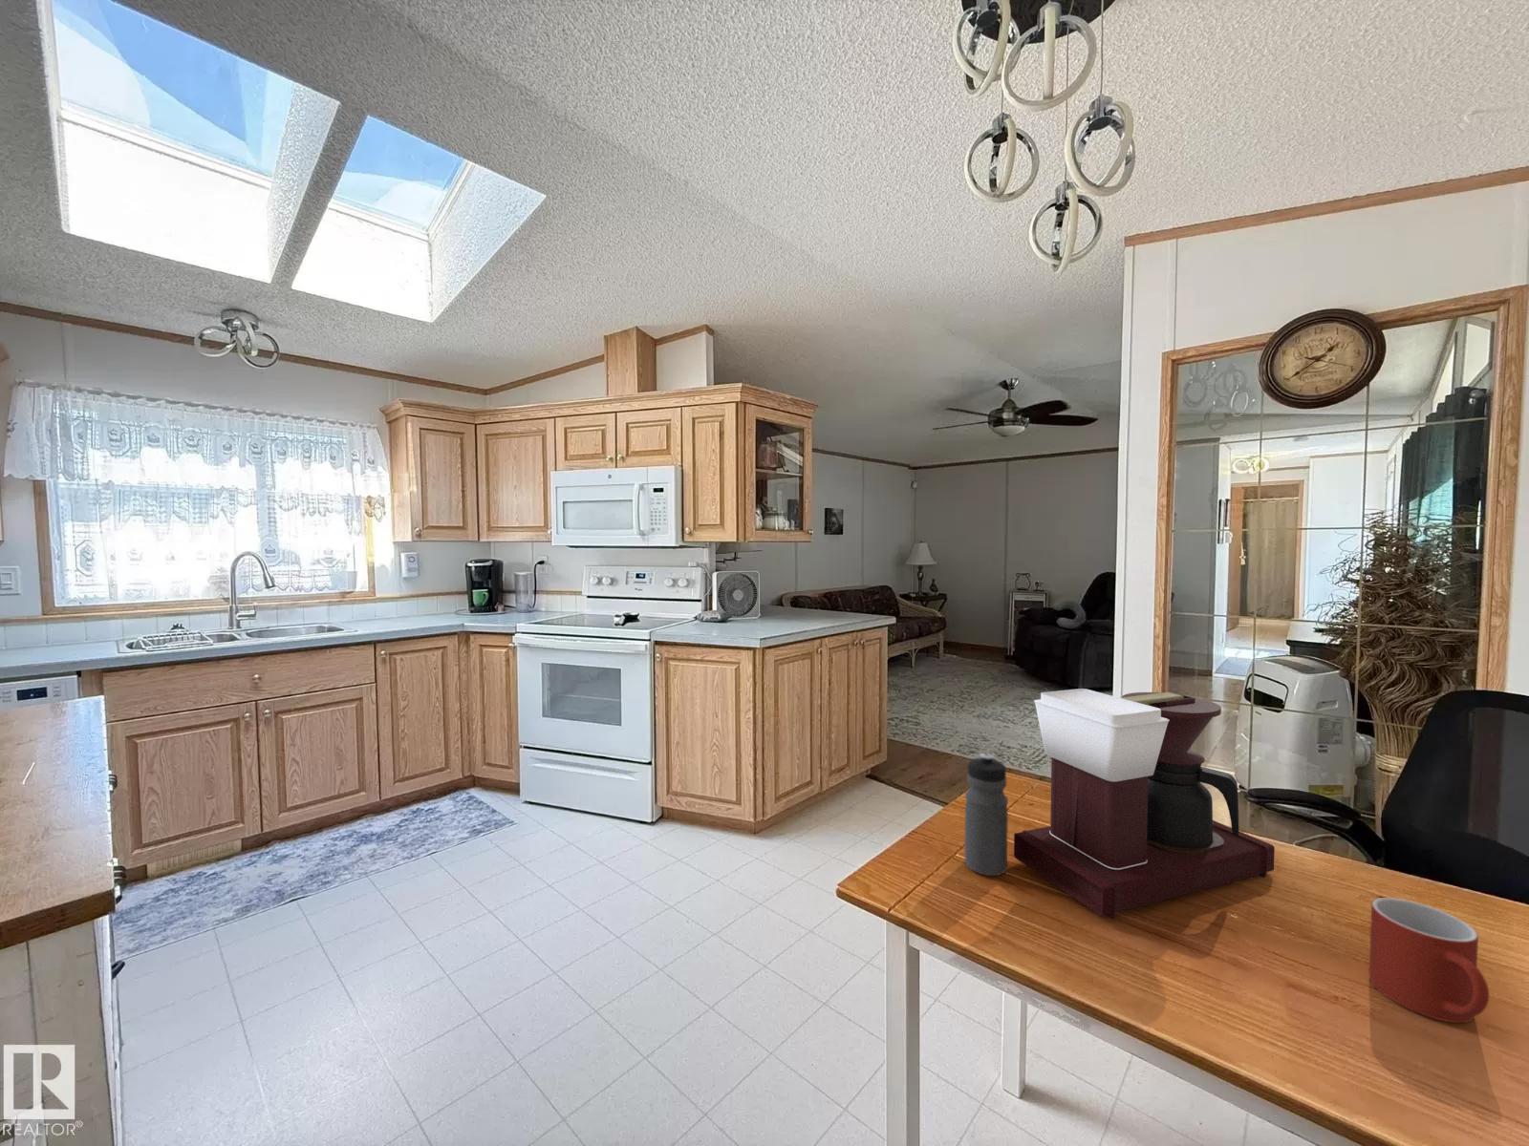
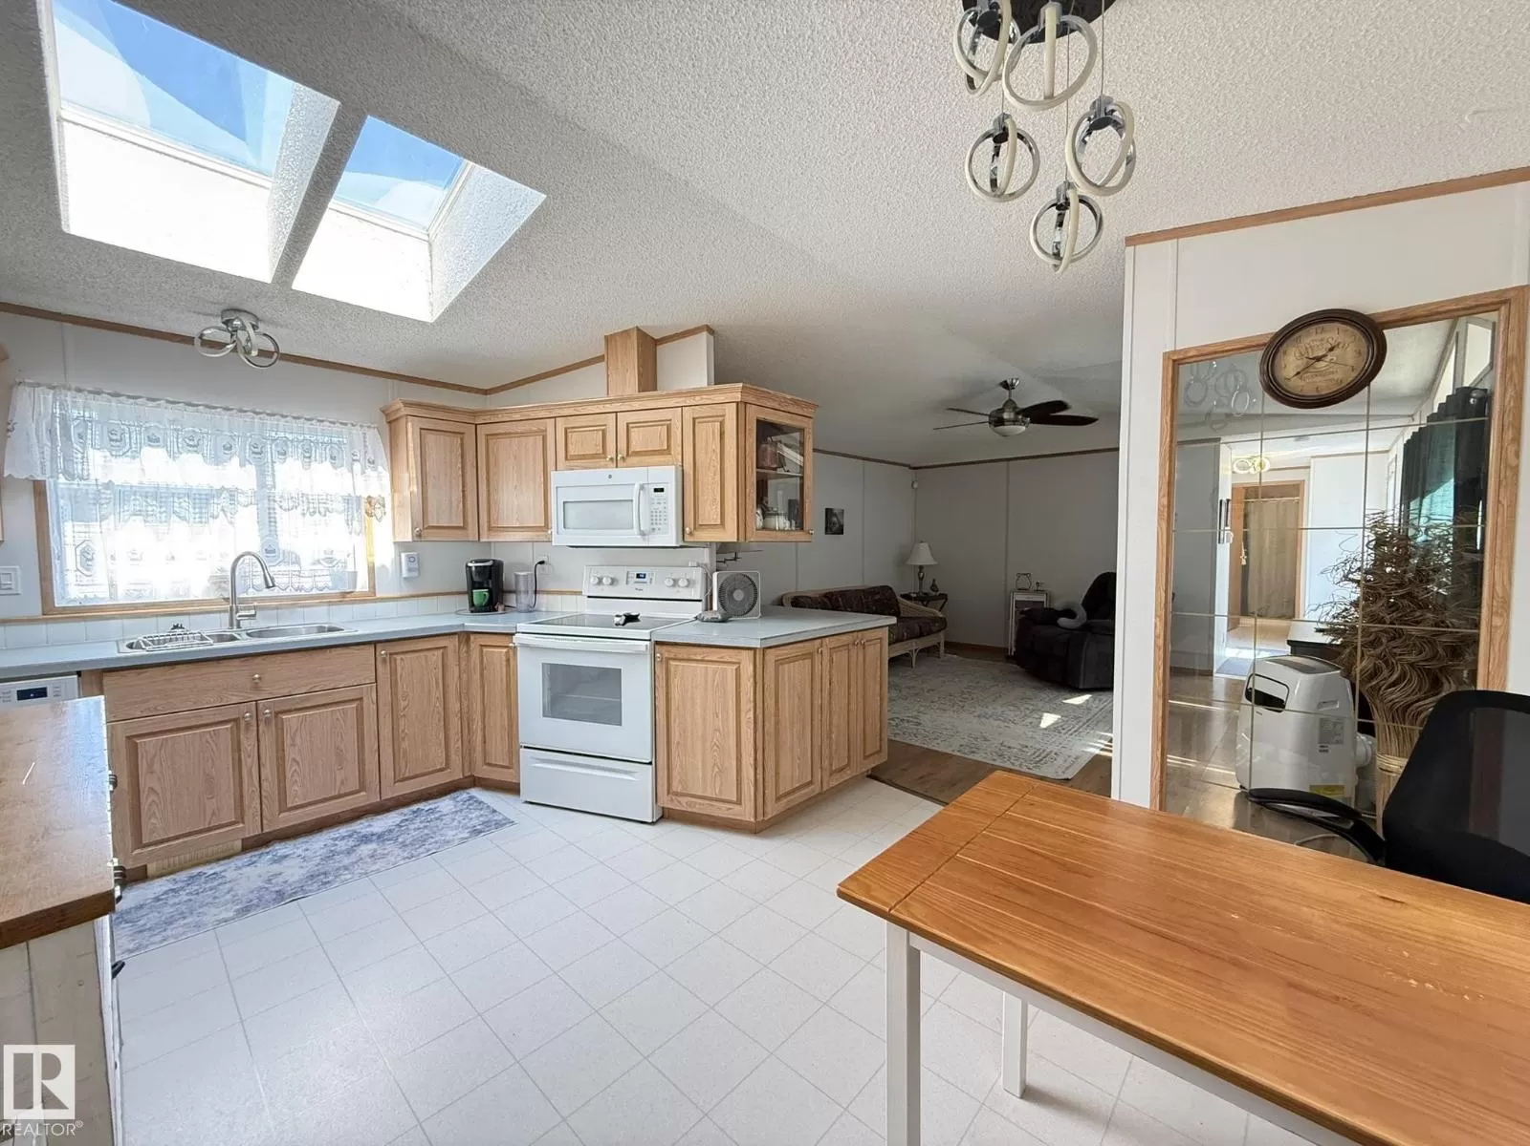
- coffee maker (1143, 782)
- mug (1438, 968)
- water bottle (986, 810)
